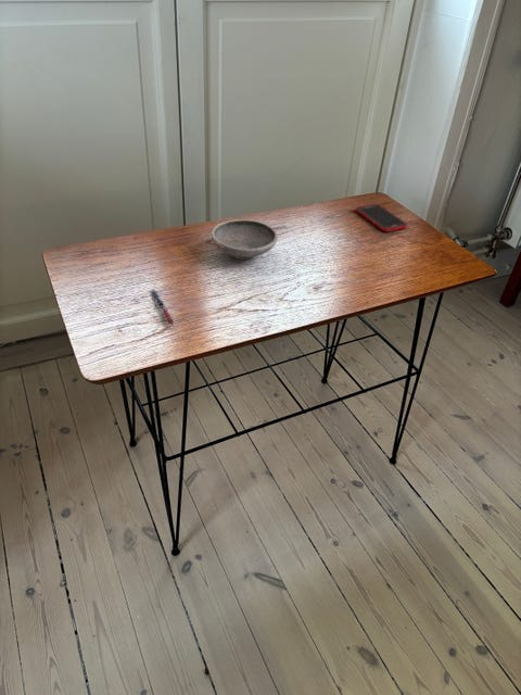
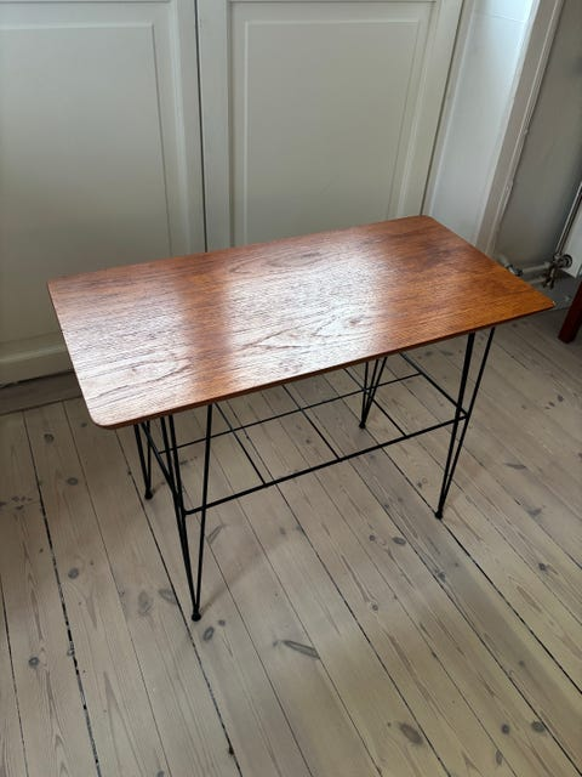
- cell phone (380, 217)
- ceramic bowl (243, 243)
- pen (162, 305)
